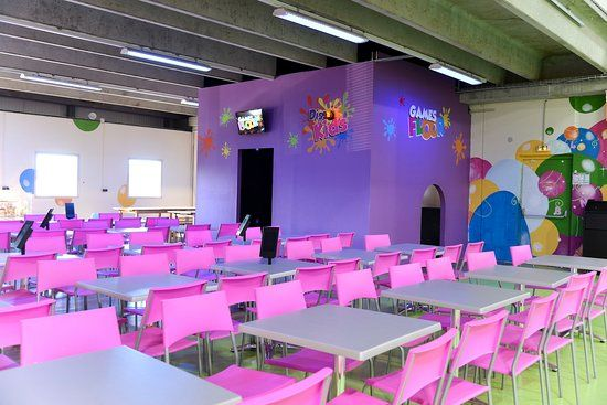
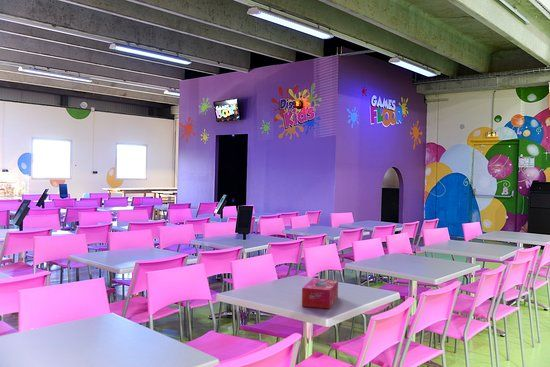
+ tissue box (320, 292)
